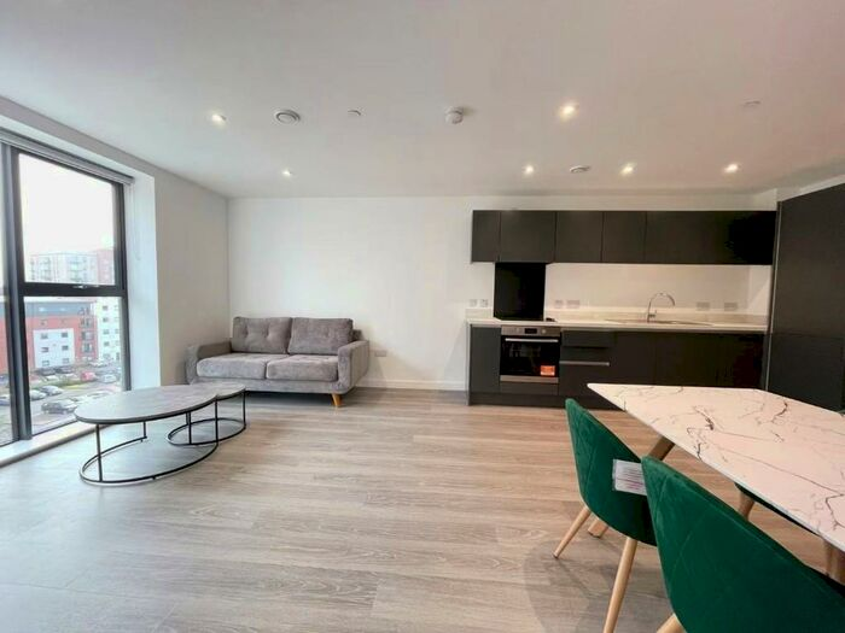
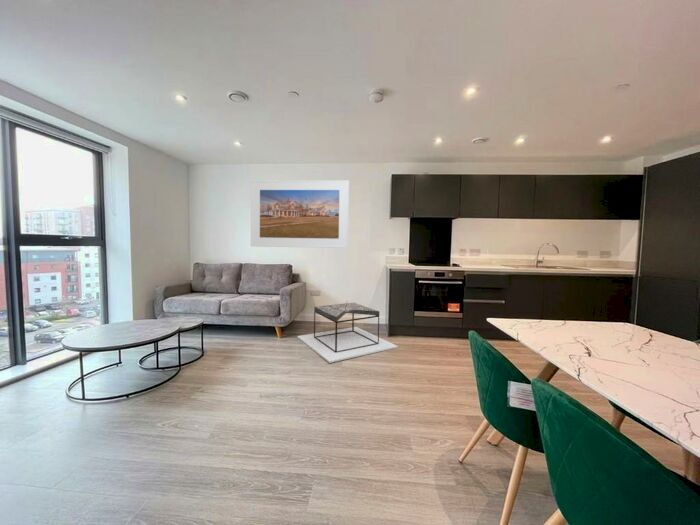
+ coffee table (345, 321)
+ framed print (299, 214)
